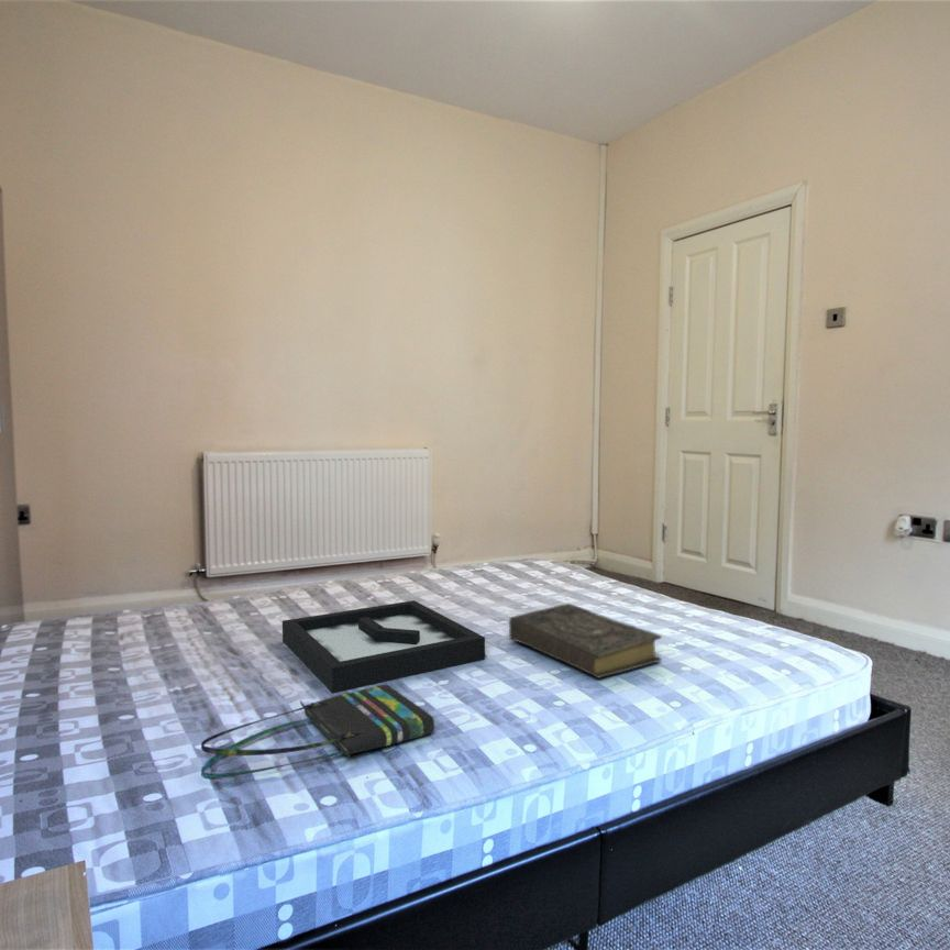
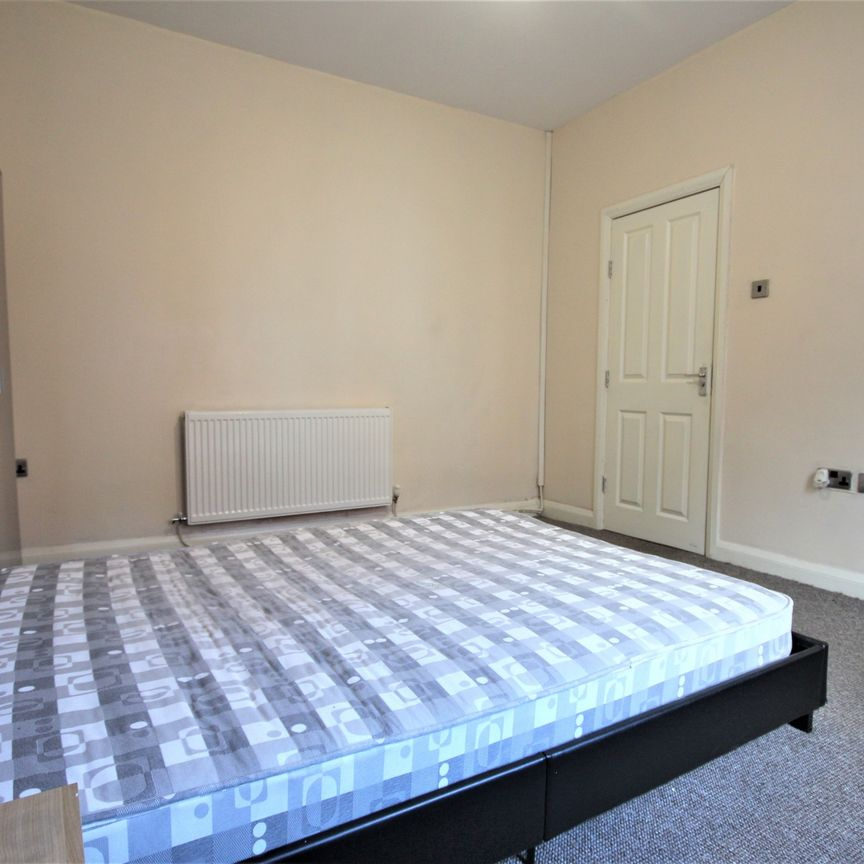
- book (581, 637)
- decorative tray (379, 639)
- tote bag (318, 727)
